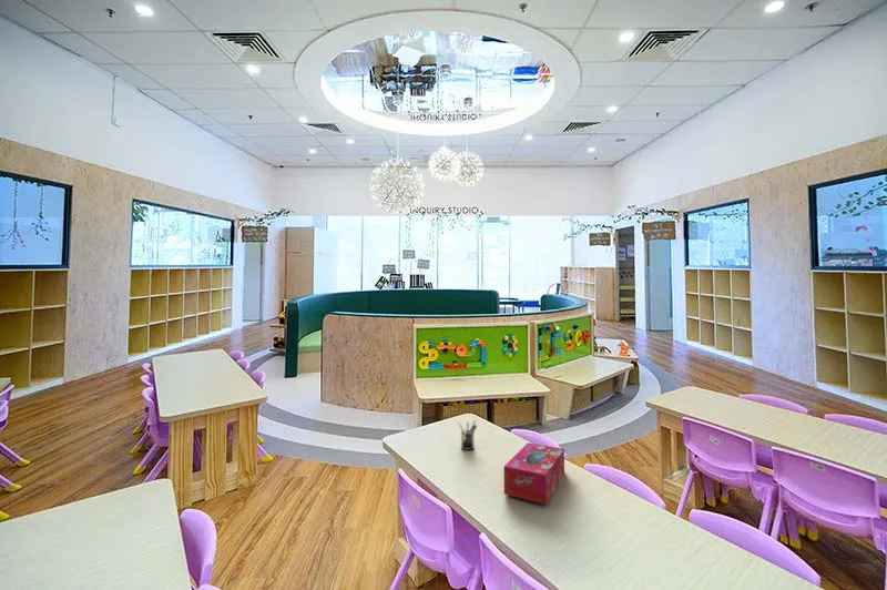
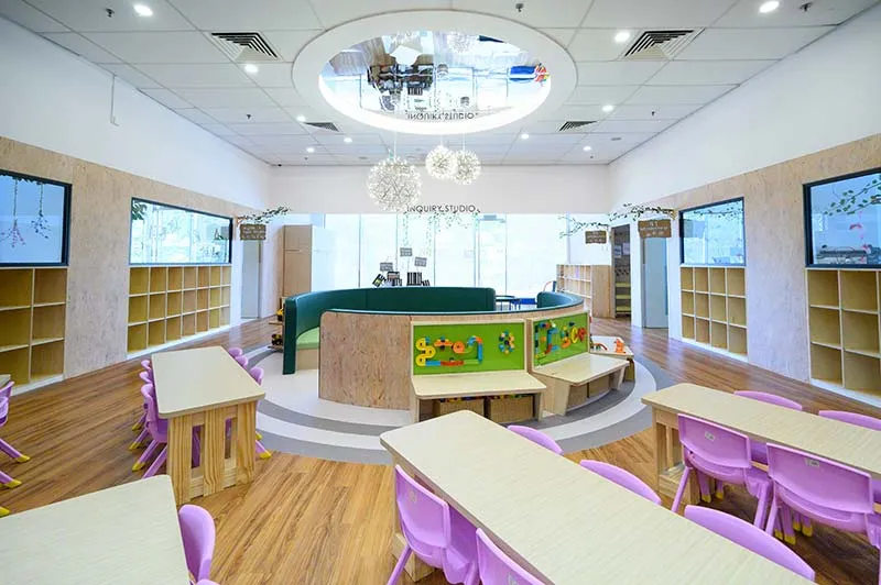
- pen holder (468, 433)
- tissue box (536, 469)
